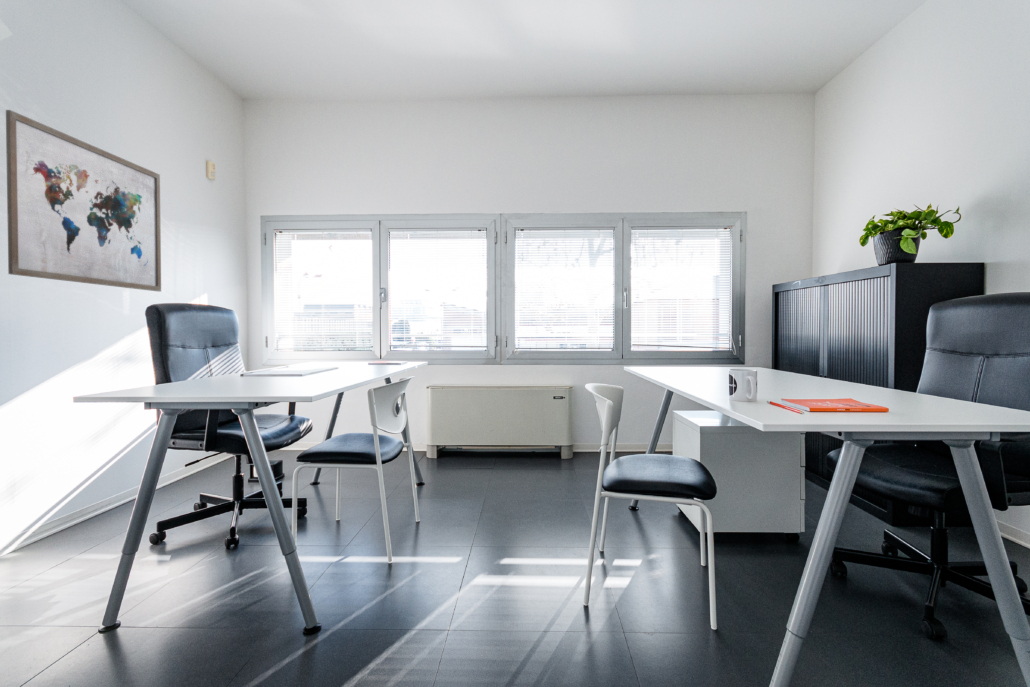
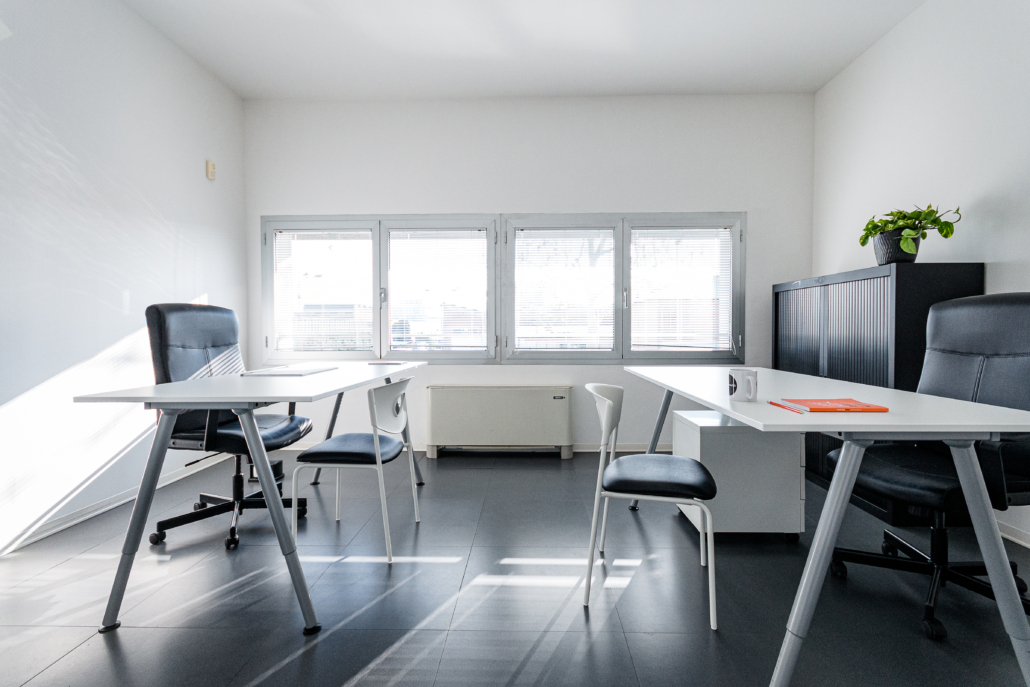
- wall art (96, 216)
